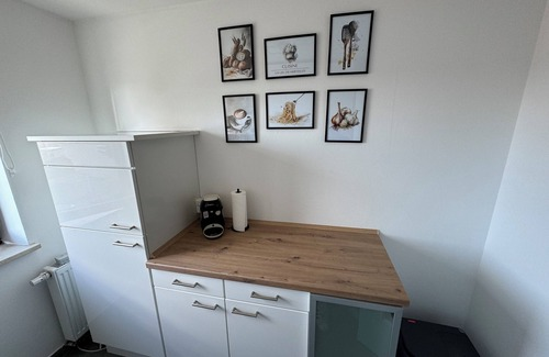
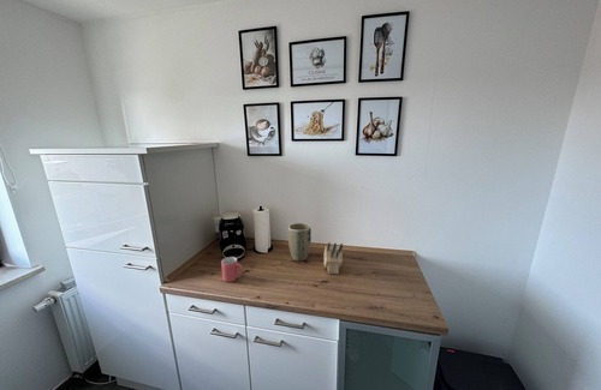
+ knife block (332, 252)
+ plant pot (299, 241)
+ mug (232, 269)
